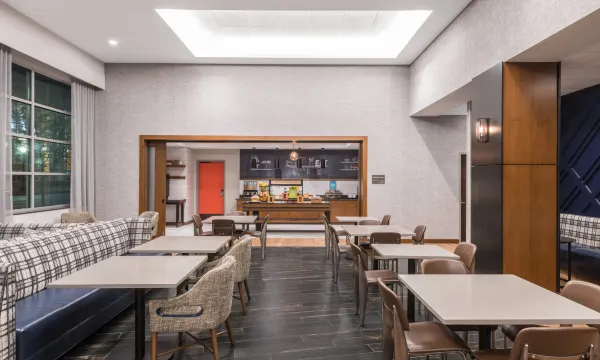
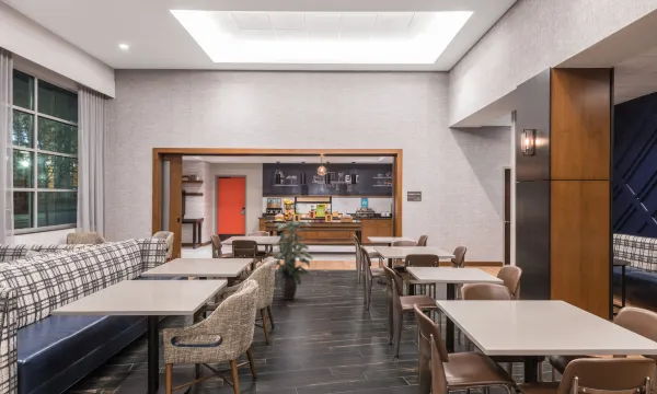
+ indoor plant (291, 257)
